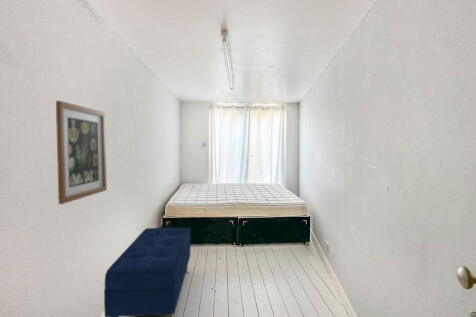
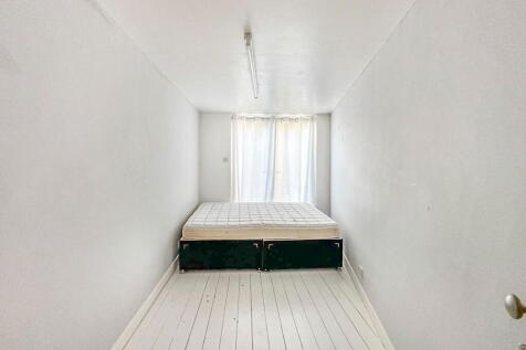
- wall art (85, 152)
- bench (156, 270)
